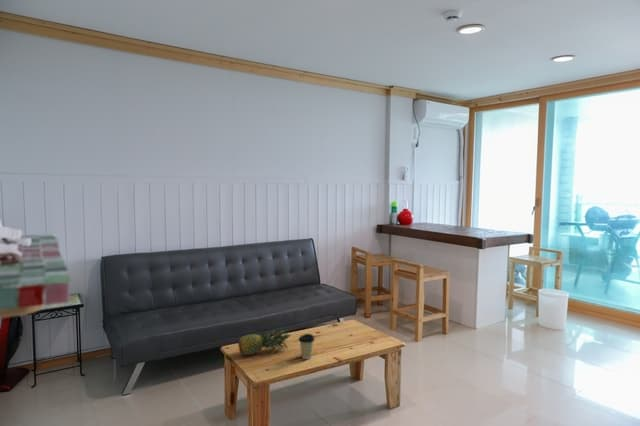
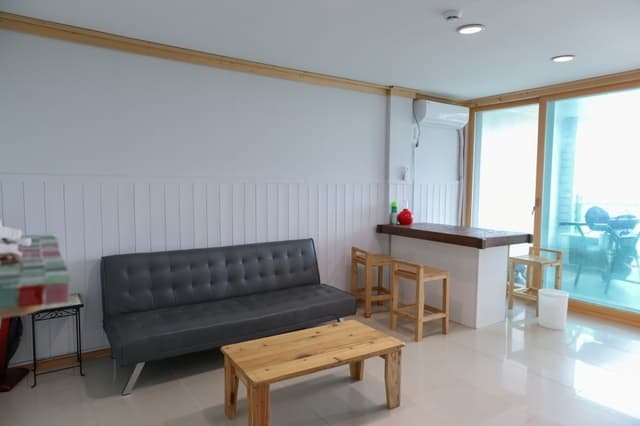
- fruit (265, 341)
- coffee cup (306, 346)
